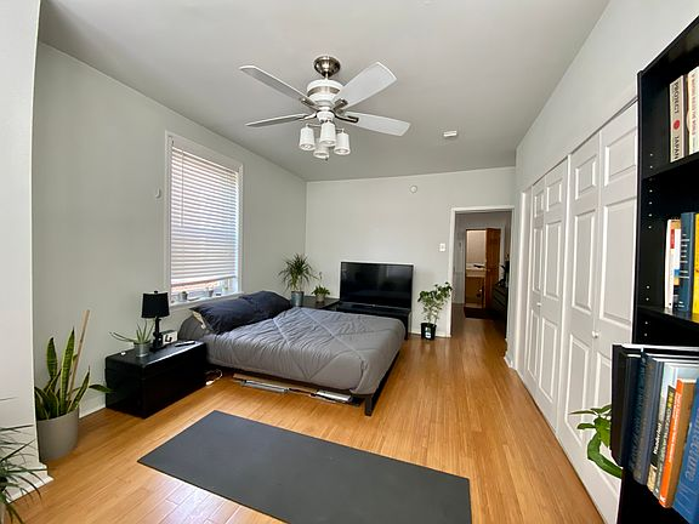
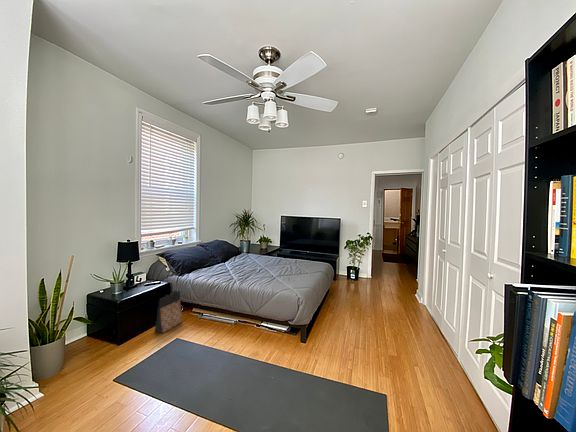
+ bag (169, 309)
